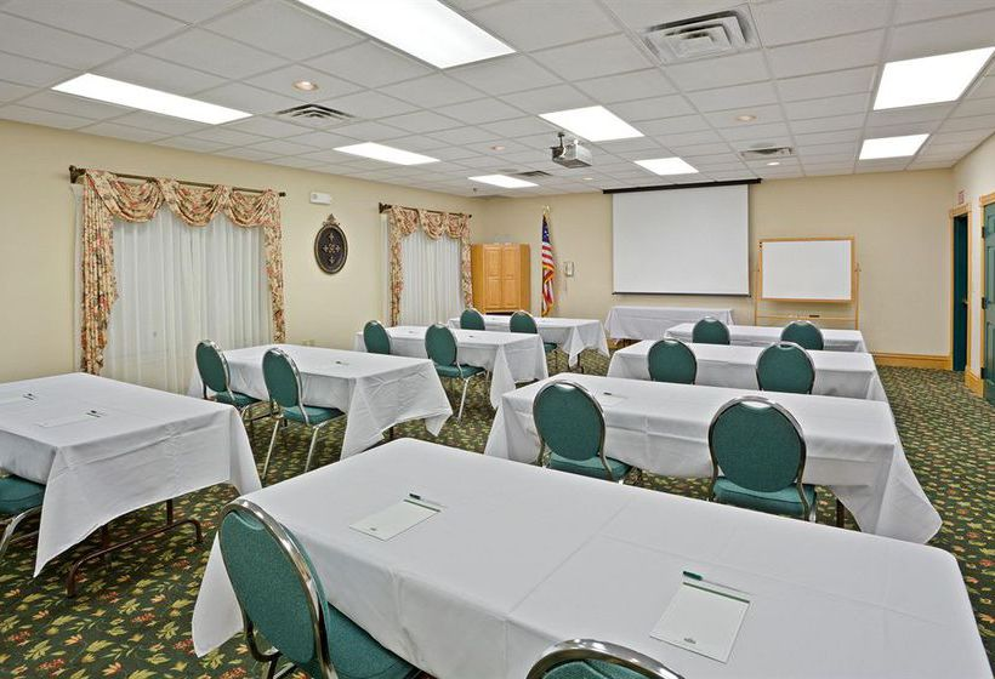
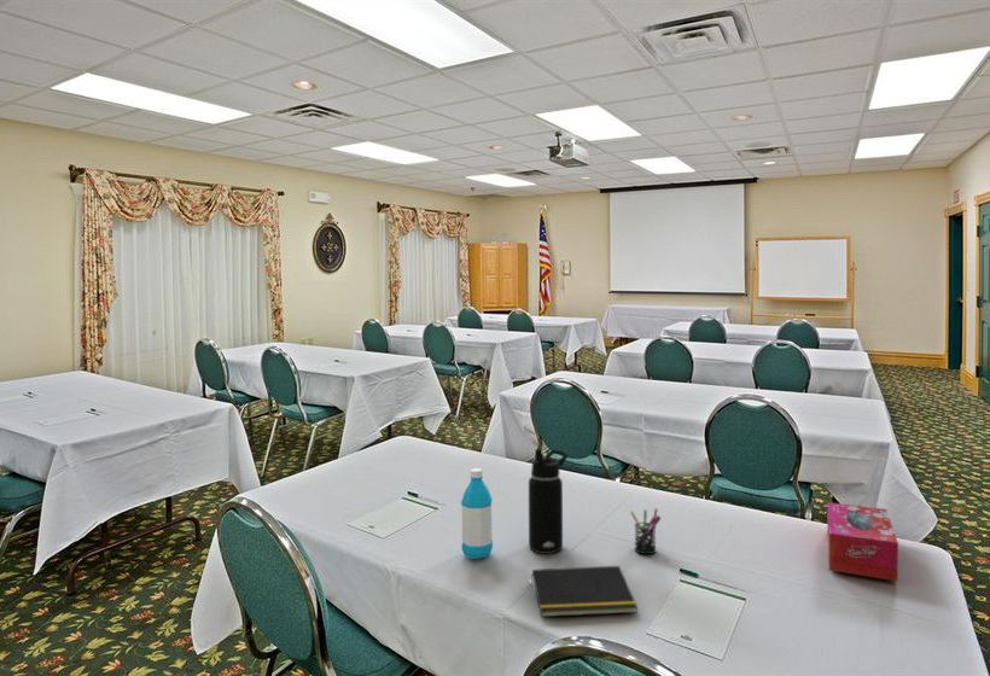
+ pen holder (646, 528)
+ water bottle (548, 496)
+ tissue box (858, 537)
+ water bottle (477, 512)
+ notepad (582, 589)
